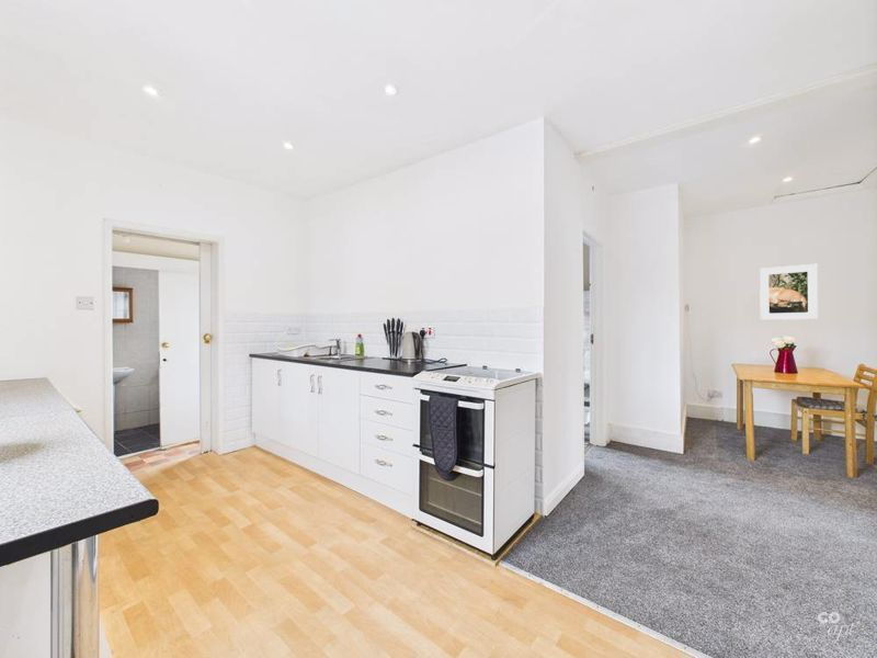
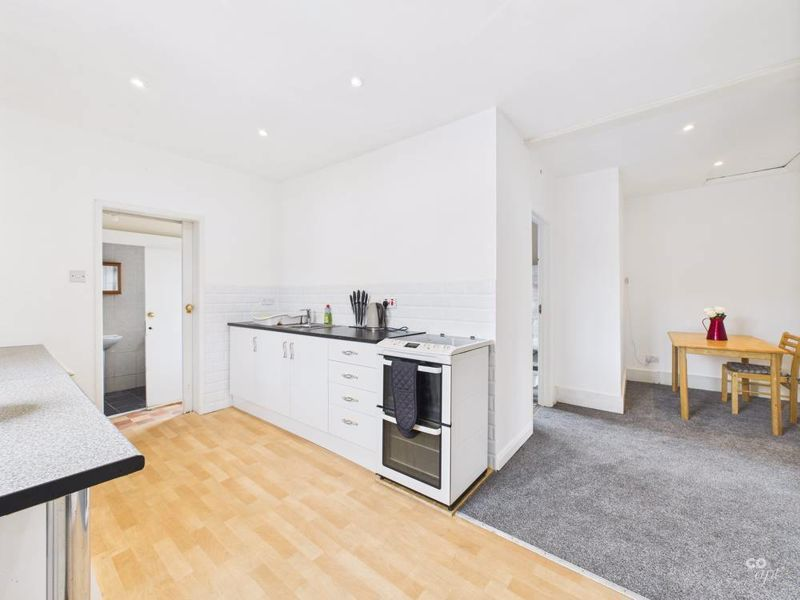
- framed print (787, 293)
